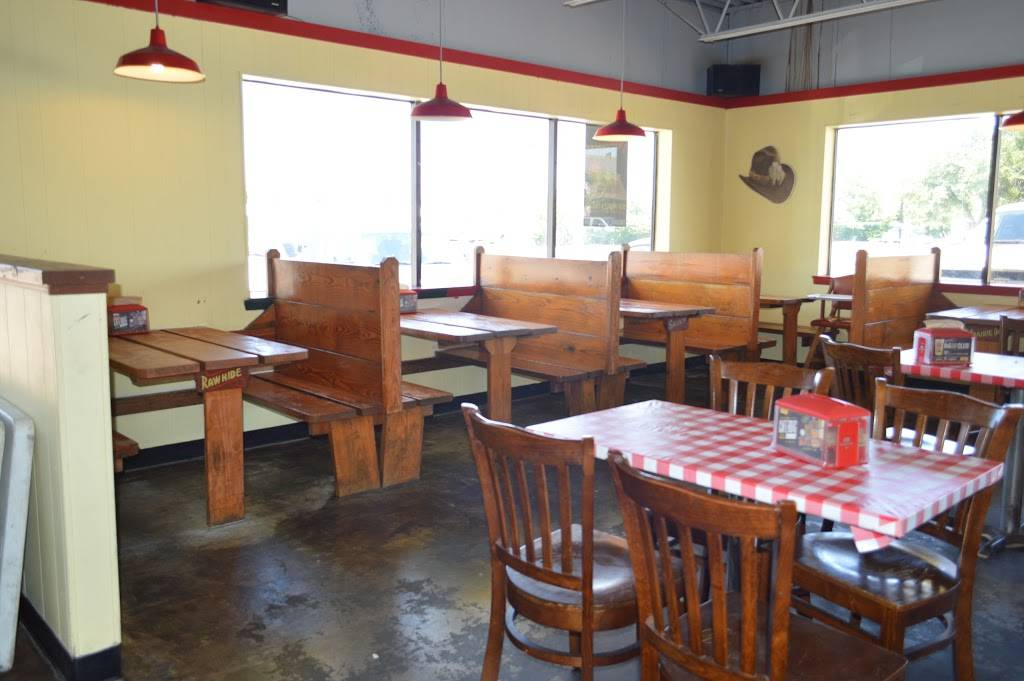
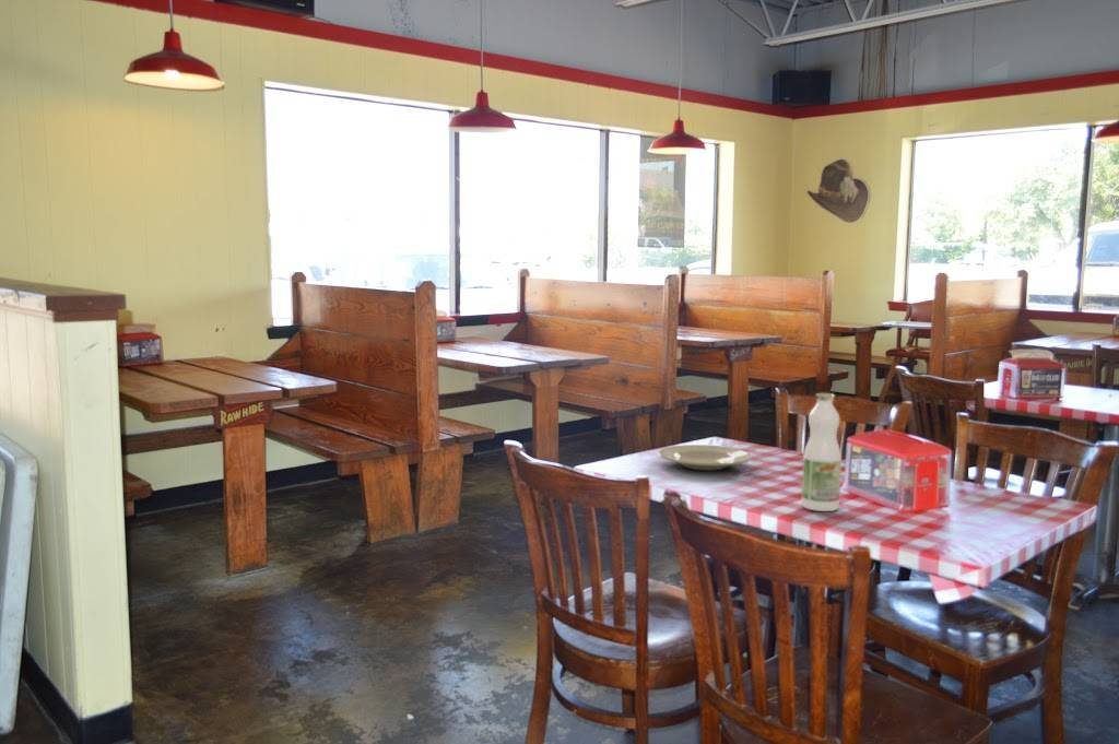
+ plate (704, 459)
+ juice bottle (822, 450)
